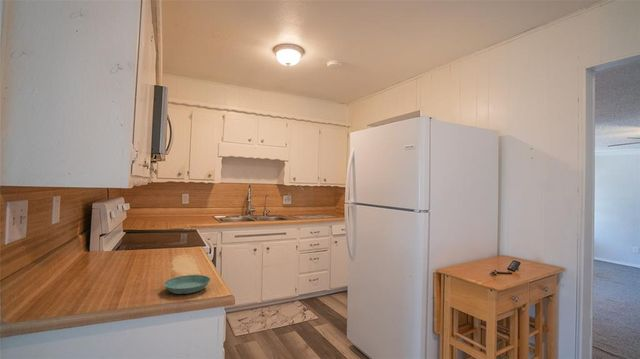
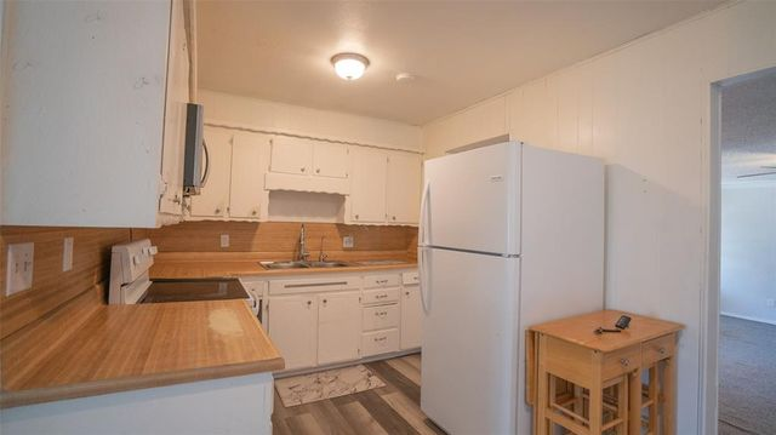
- saucer (187, 284)
